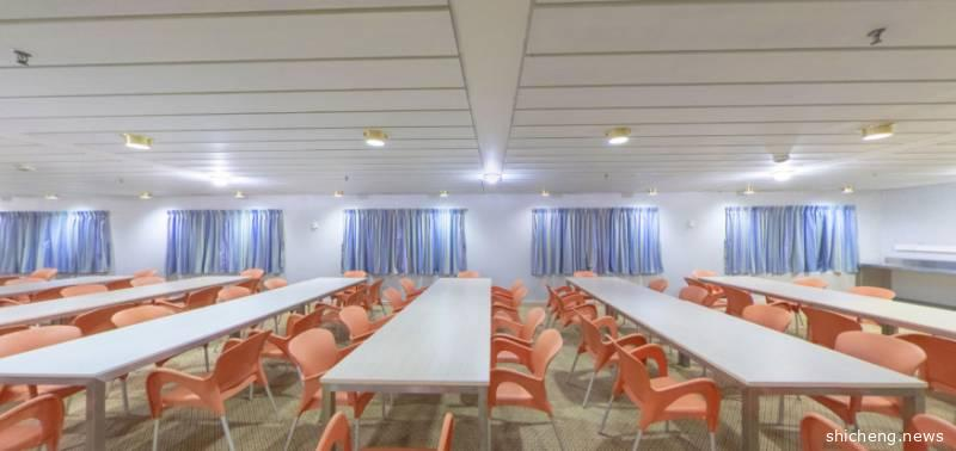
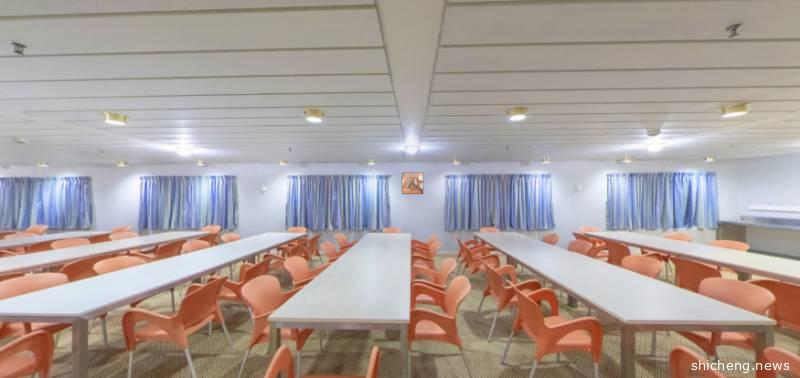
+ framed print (412, 183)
